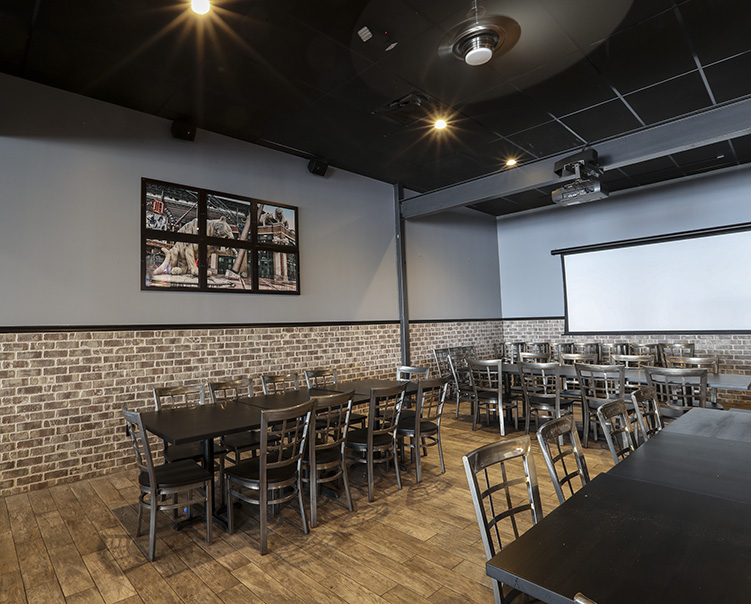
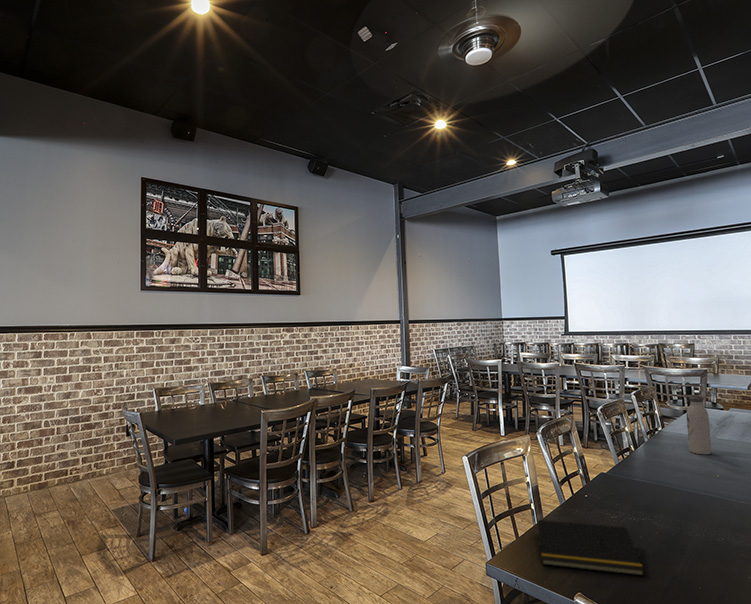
+ water bottle (698, 424)
+ notepad (585, 545)
